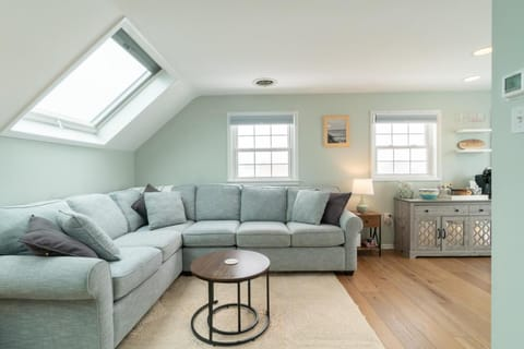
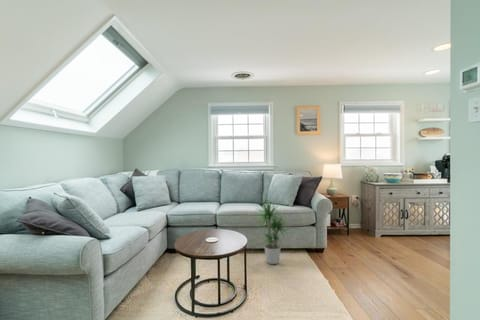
+ potted plant (272, 230)
